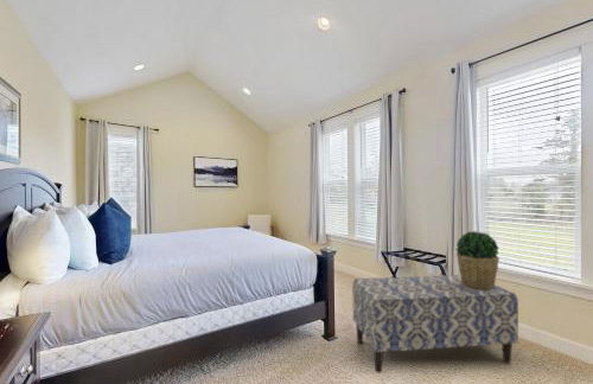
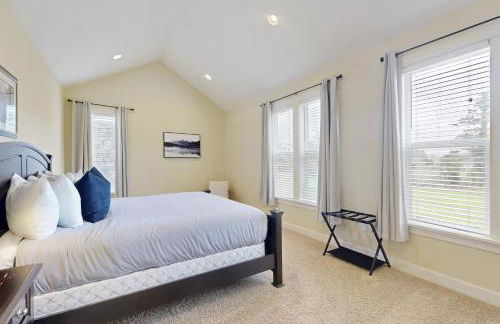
- bench (428, 318)
- potted plant (477, 257)
